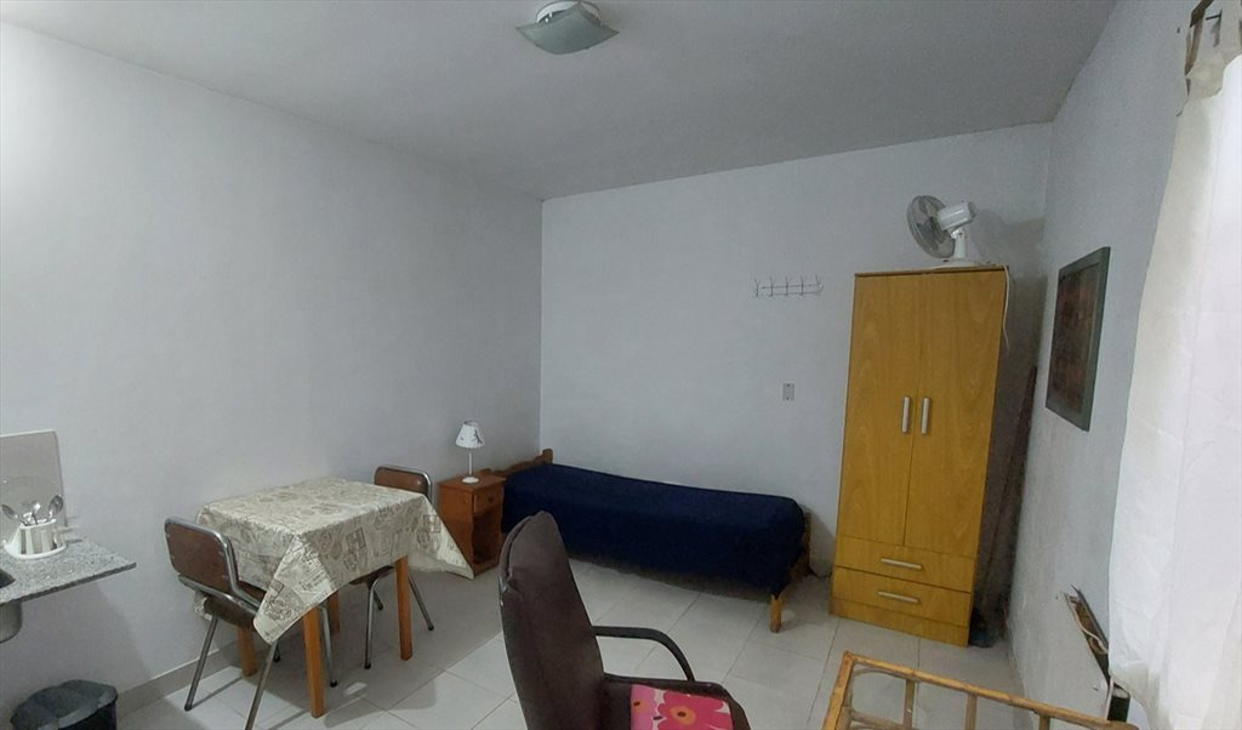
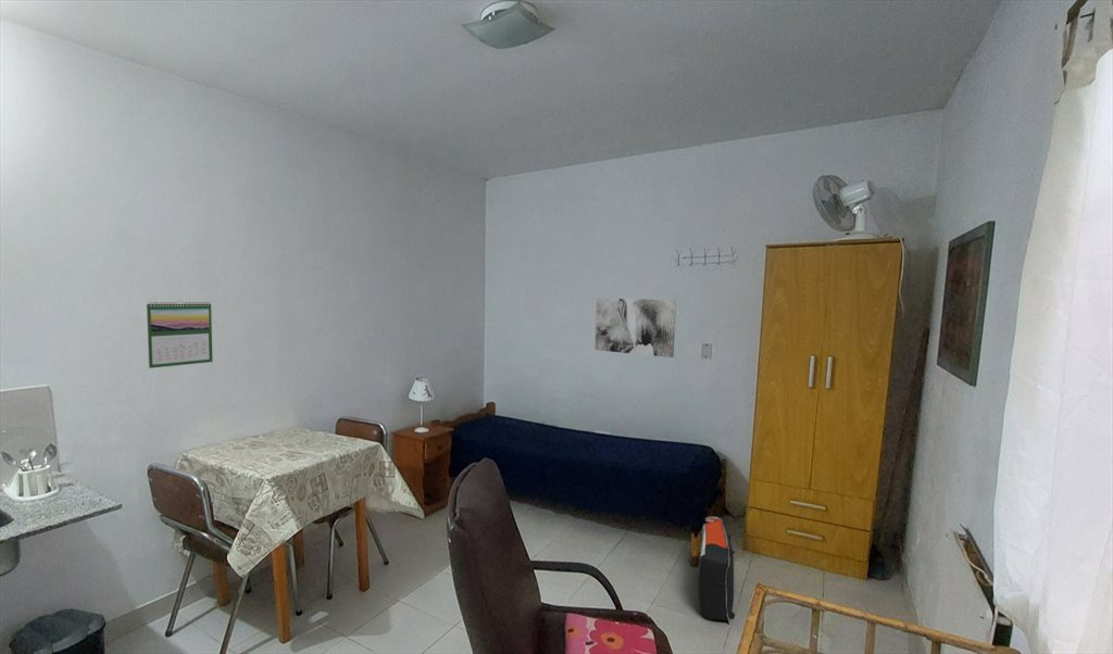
+ calendar (180, 332)
+ backpack (717, 565)
+ wall art (634, 326)
